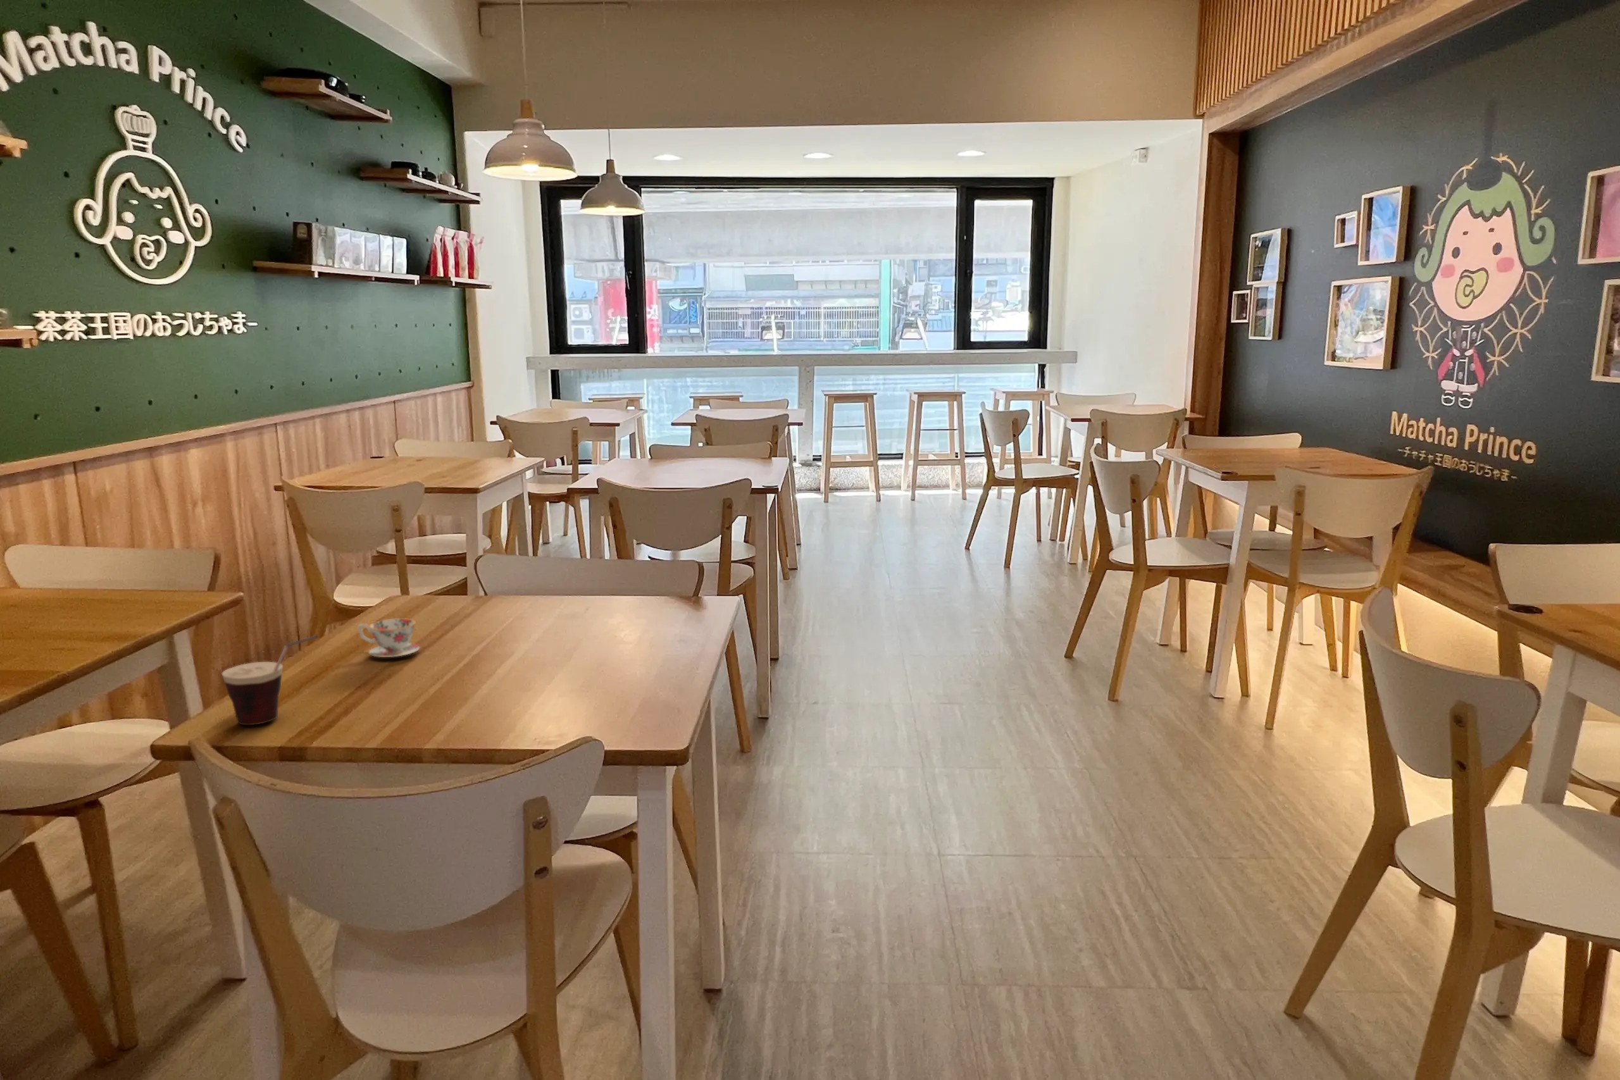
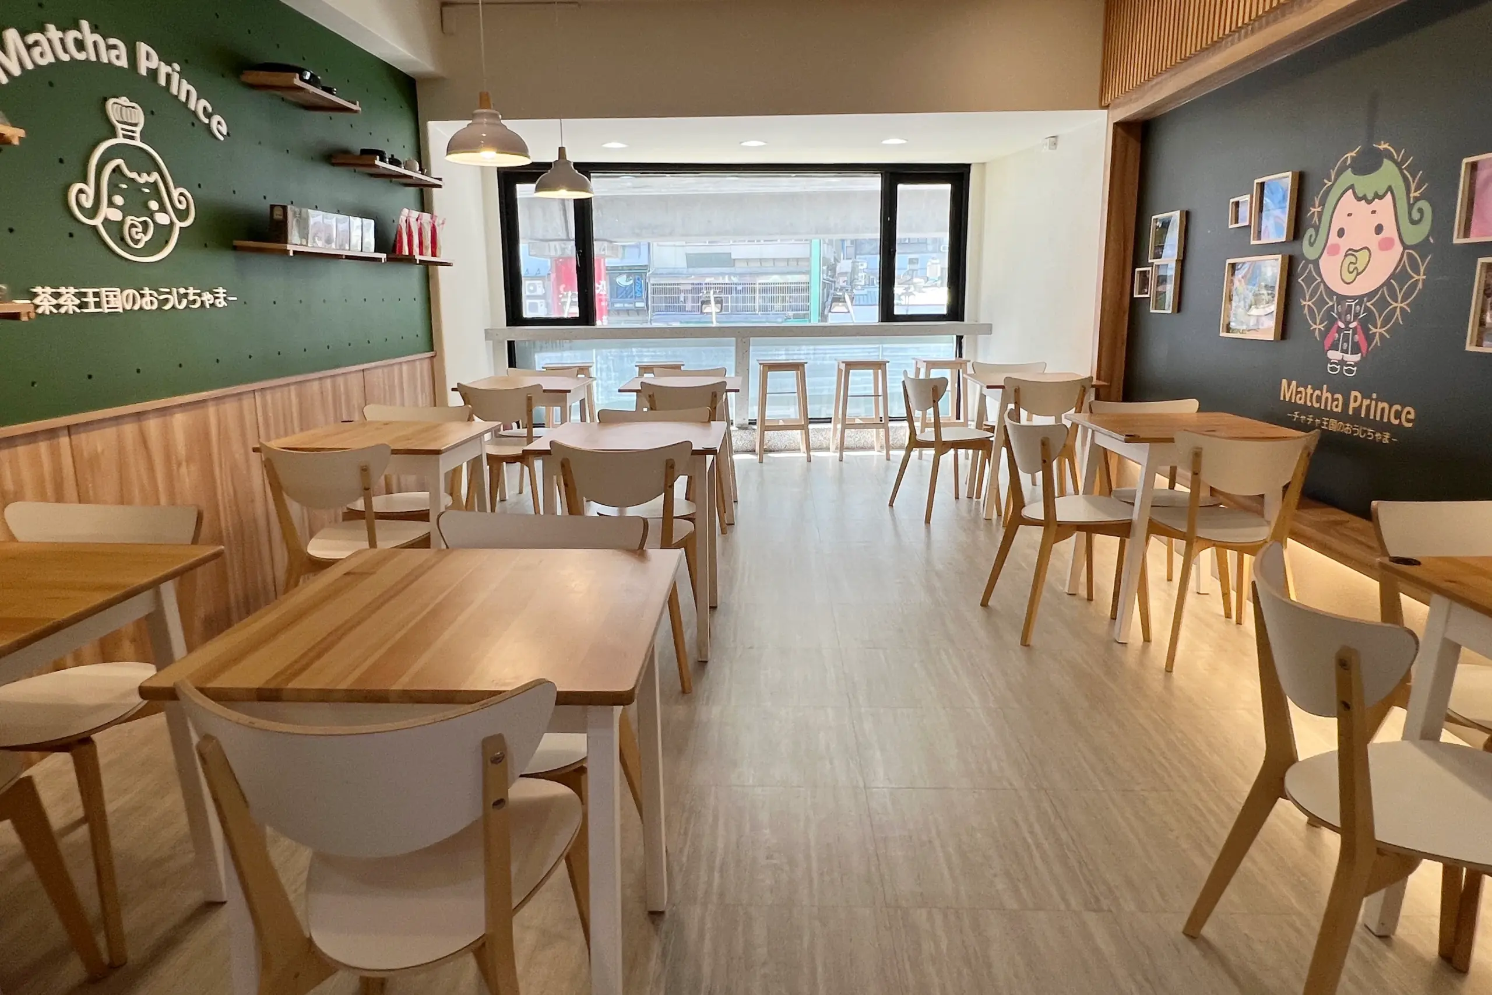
- teacup (387, 638)
- cup (274, 677)
